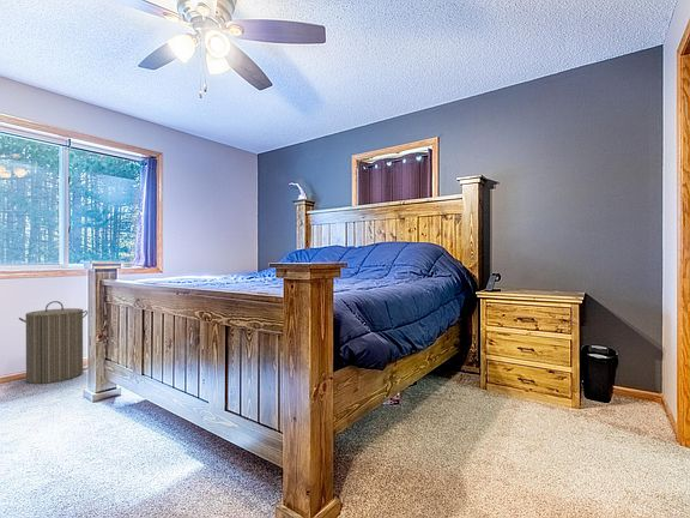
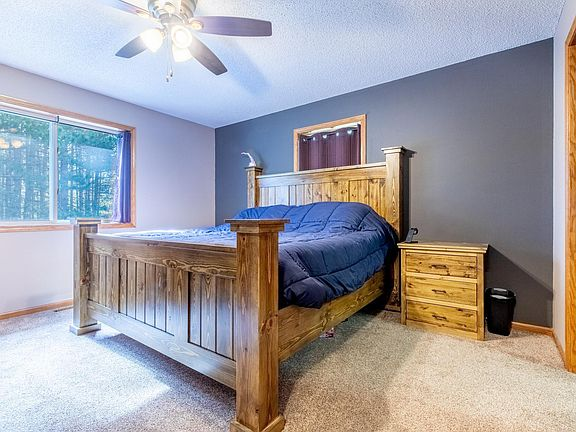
- laundry hamper (55, 338)
